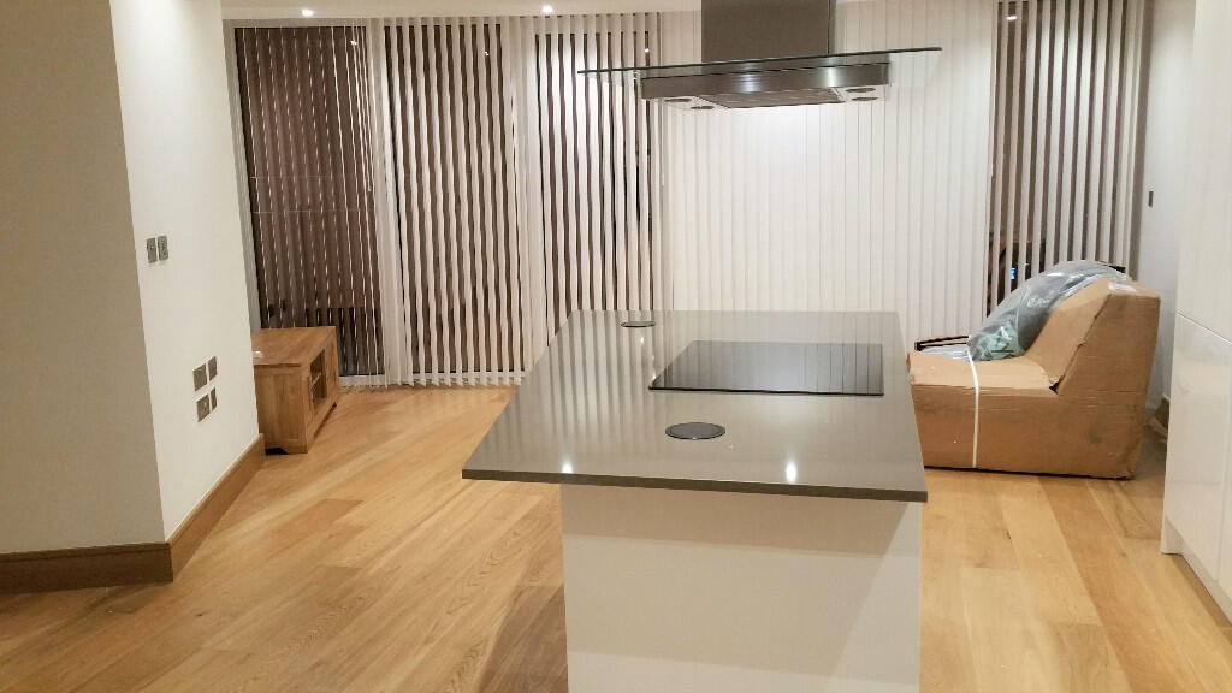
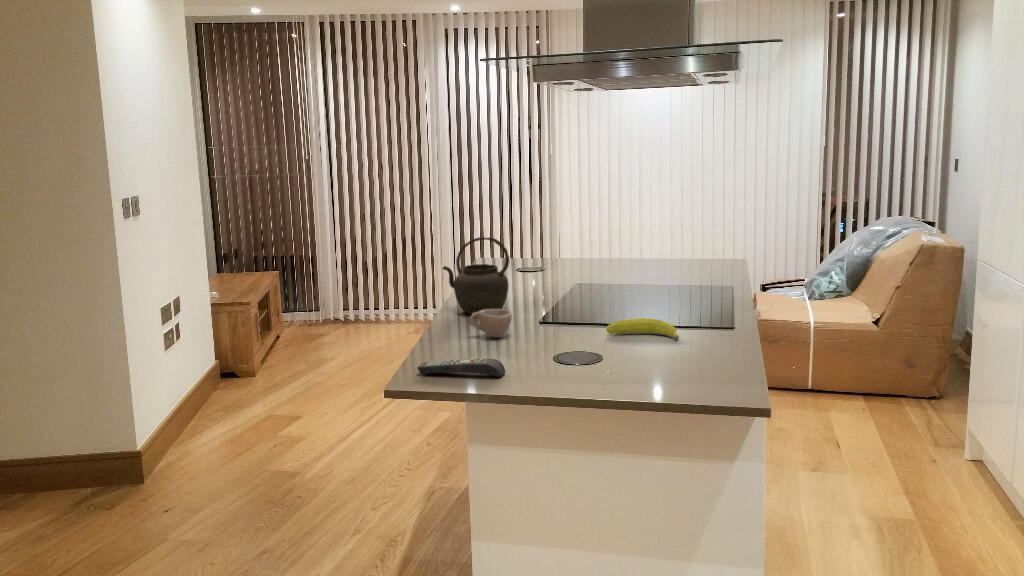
+ remote control (461, 366)
+ cup (491, 323)
+ kettle (475, 274)
+ fruit (641, 328)
